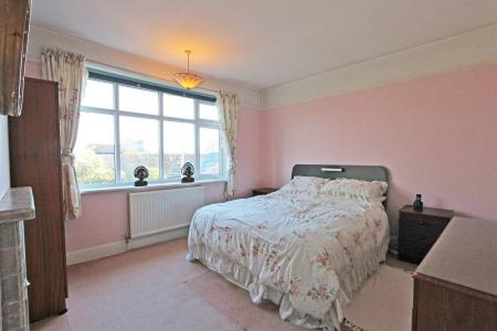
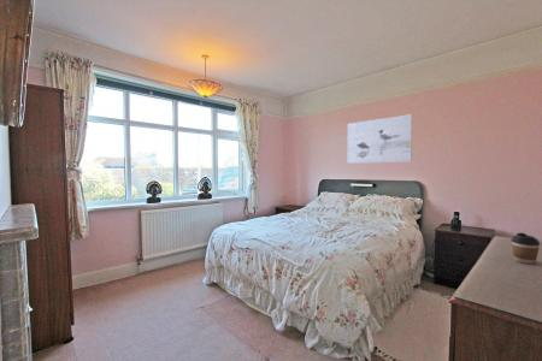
+ coffee cup (524, 247)
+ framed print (376, 141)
